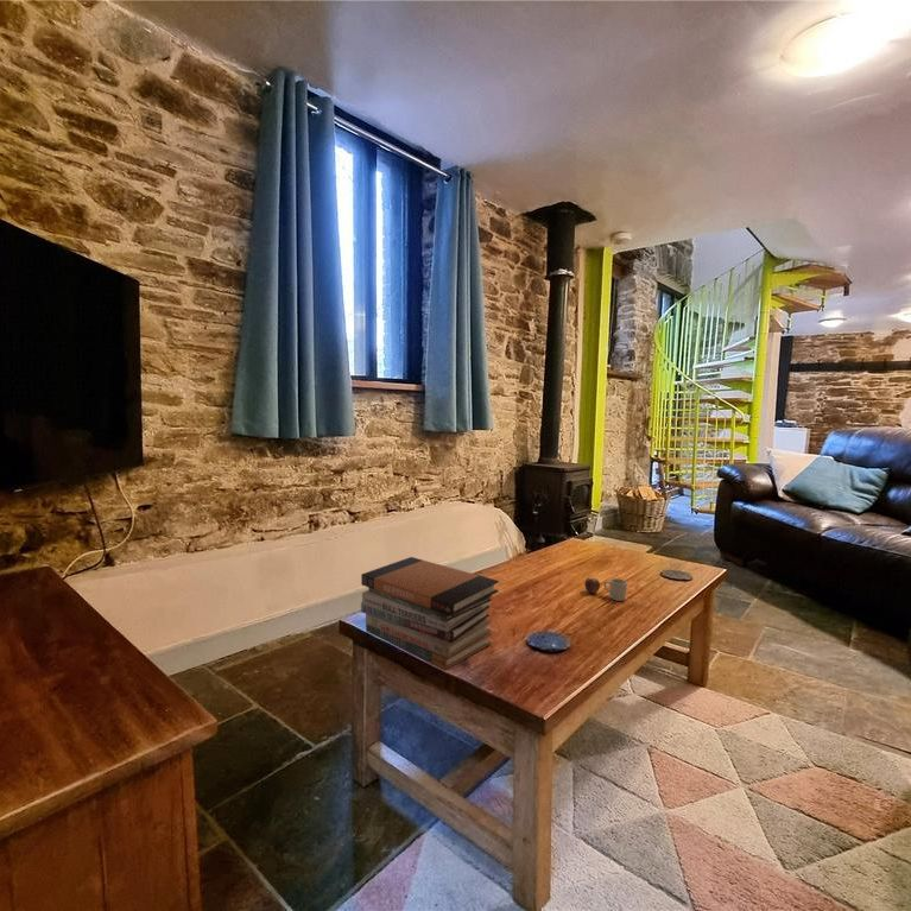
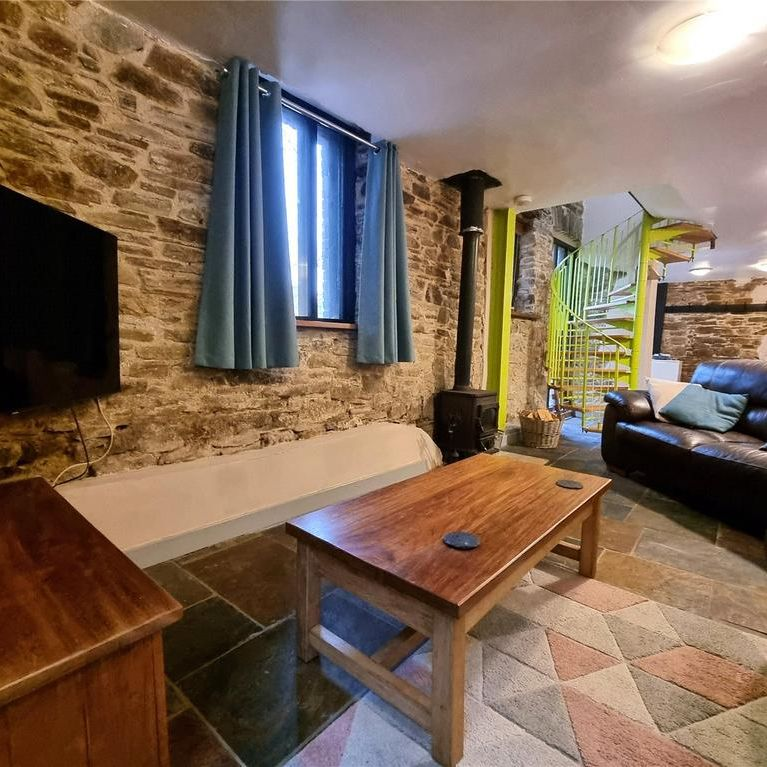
- book stack (426, 606)
- mug (605, 586)
